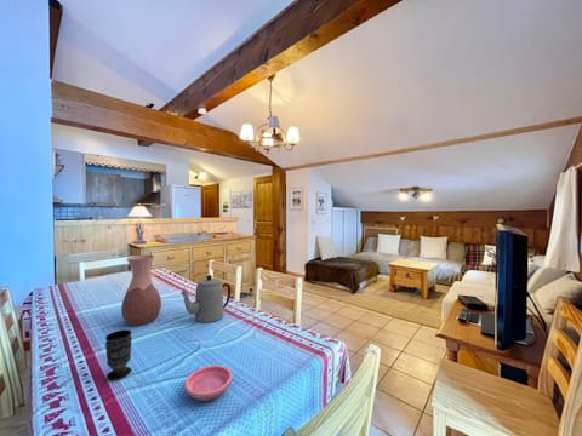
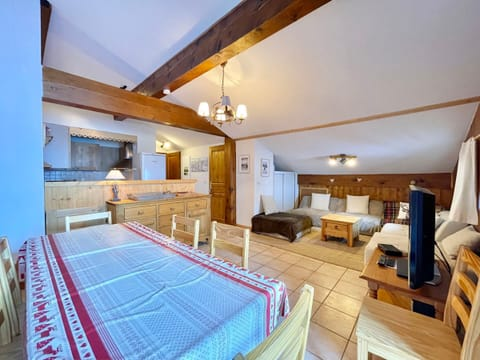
- teapot (207, 296)
- cup (119, 354)
- vase (142, 287)
- saucer (209, 383)
